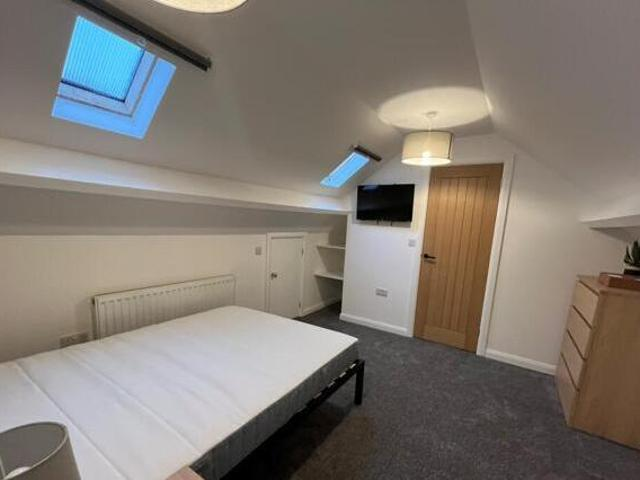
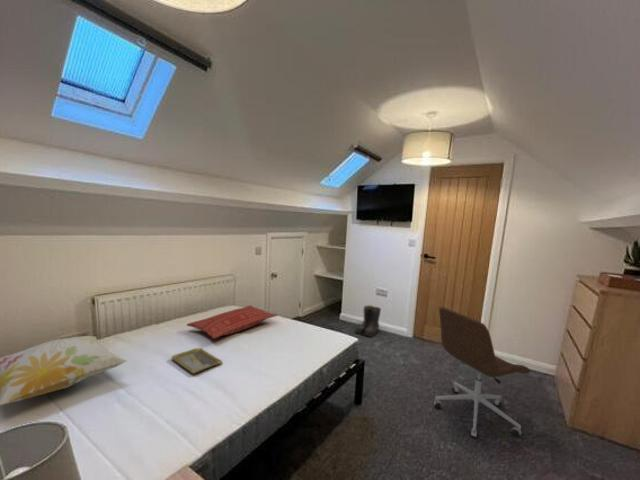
+ boots (368, 320)
+ pillow (234, 320)
+ decorative pillow (56, 363)
+ tray (196, 360)
+ office chair (479, 363)
